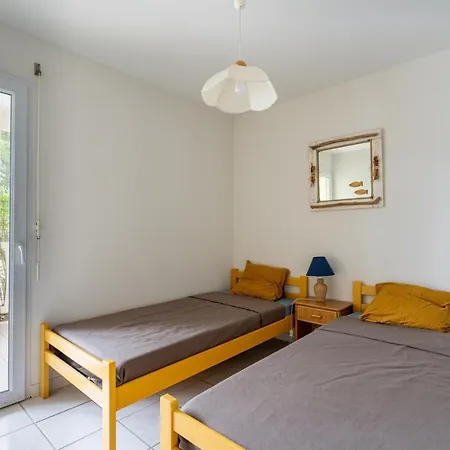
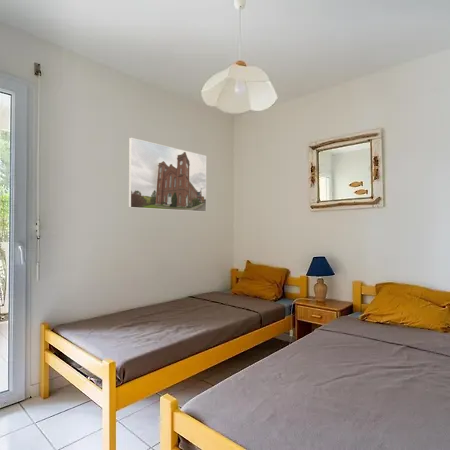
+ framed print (171, 178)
